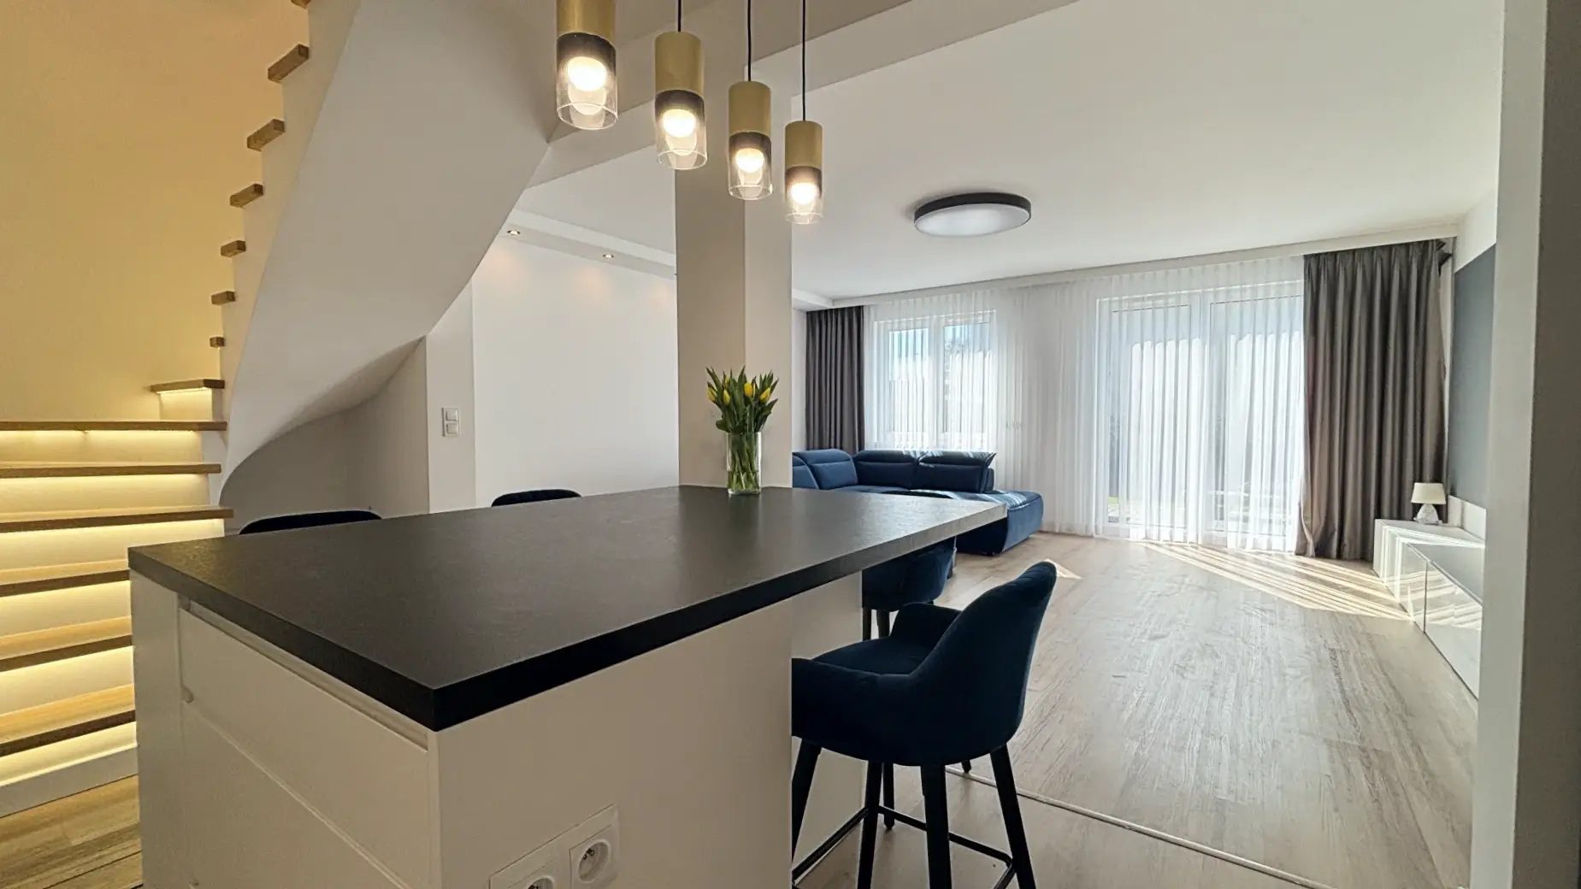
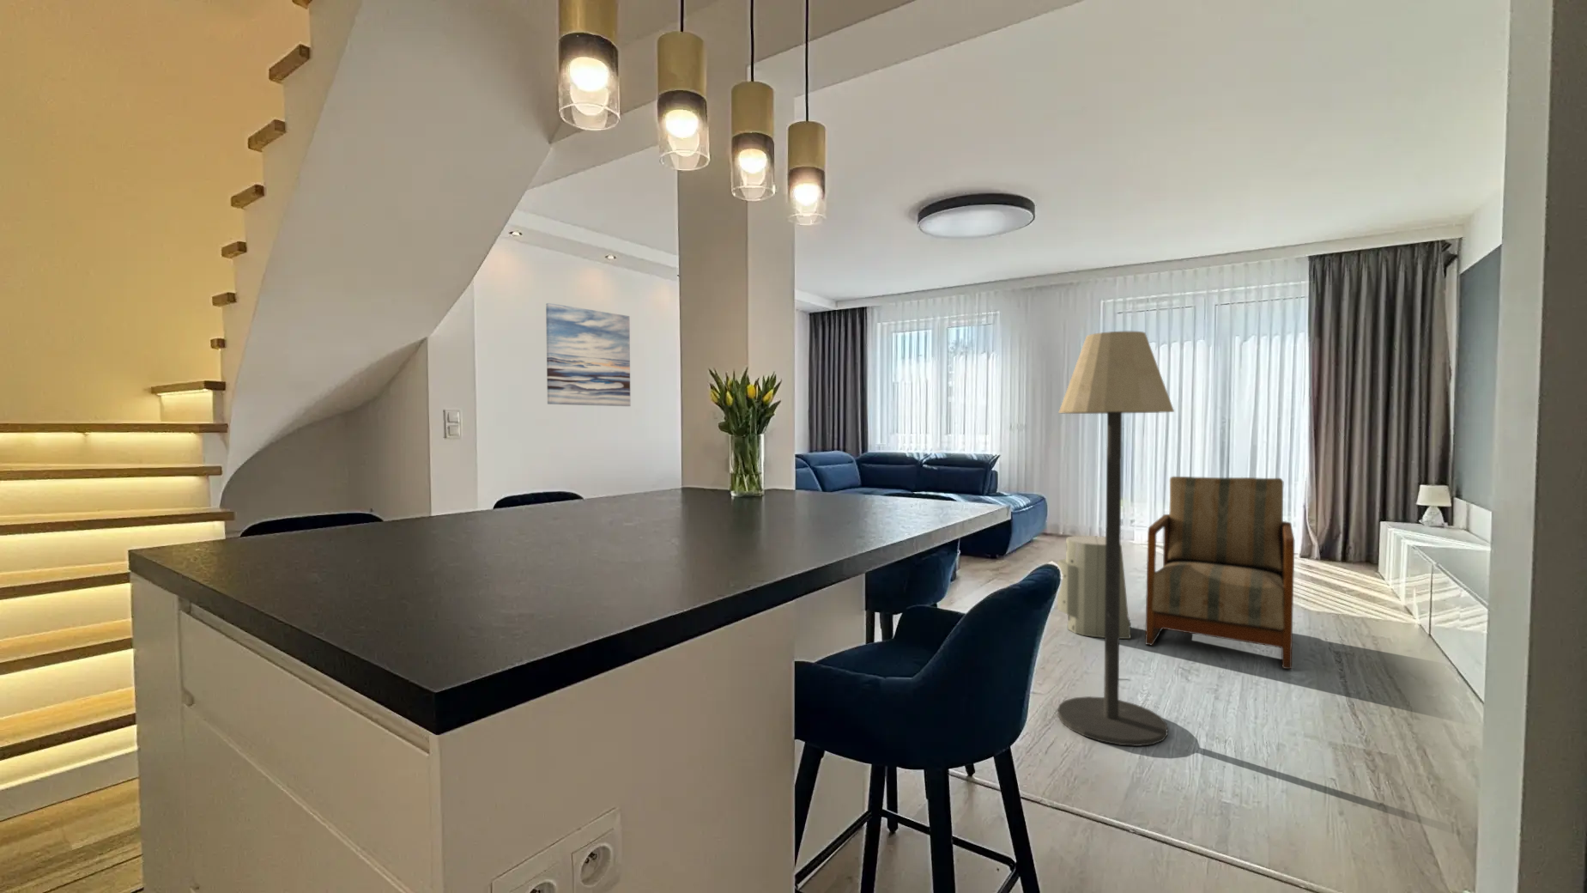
+ fan (1093, 584)
+ armchair (1220, 559)
+ wall art (591, 358)
+ floor lamp (1113, 530)
